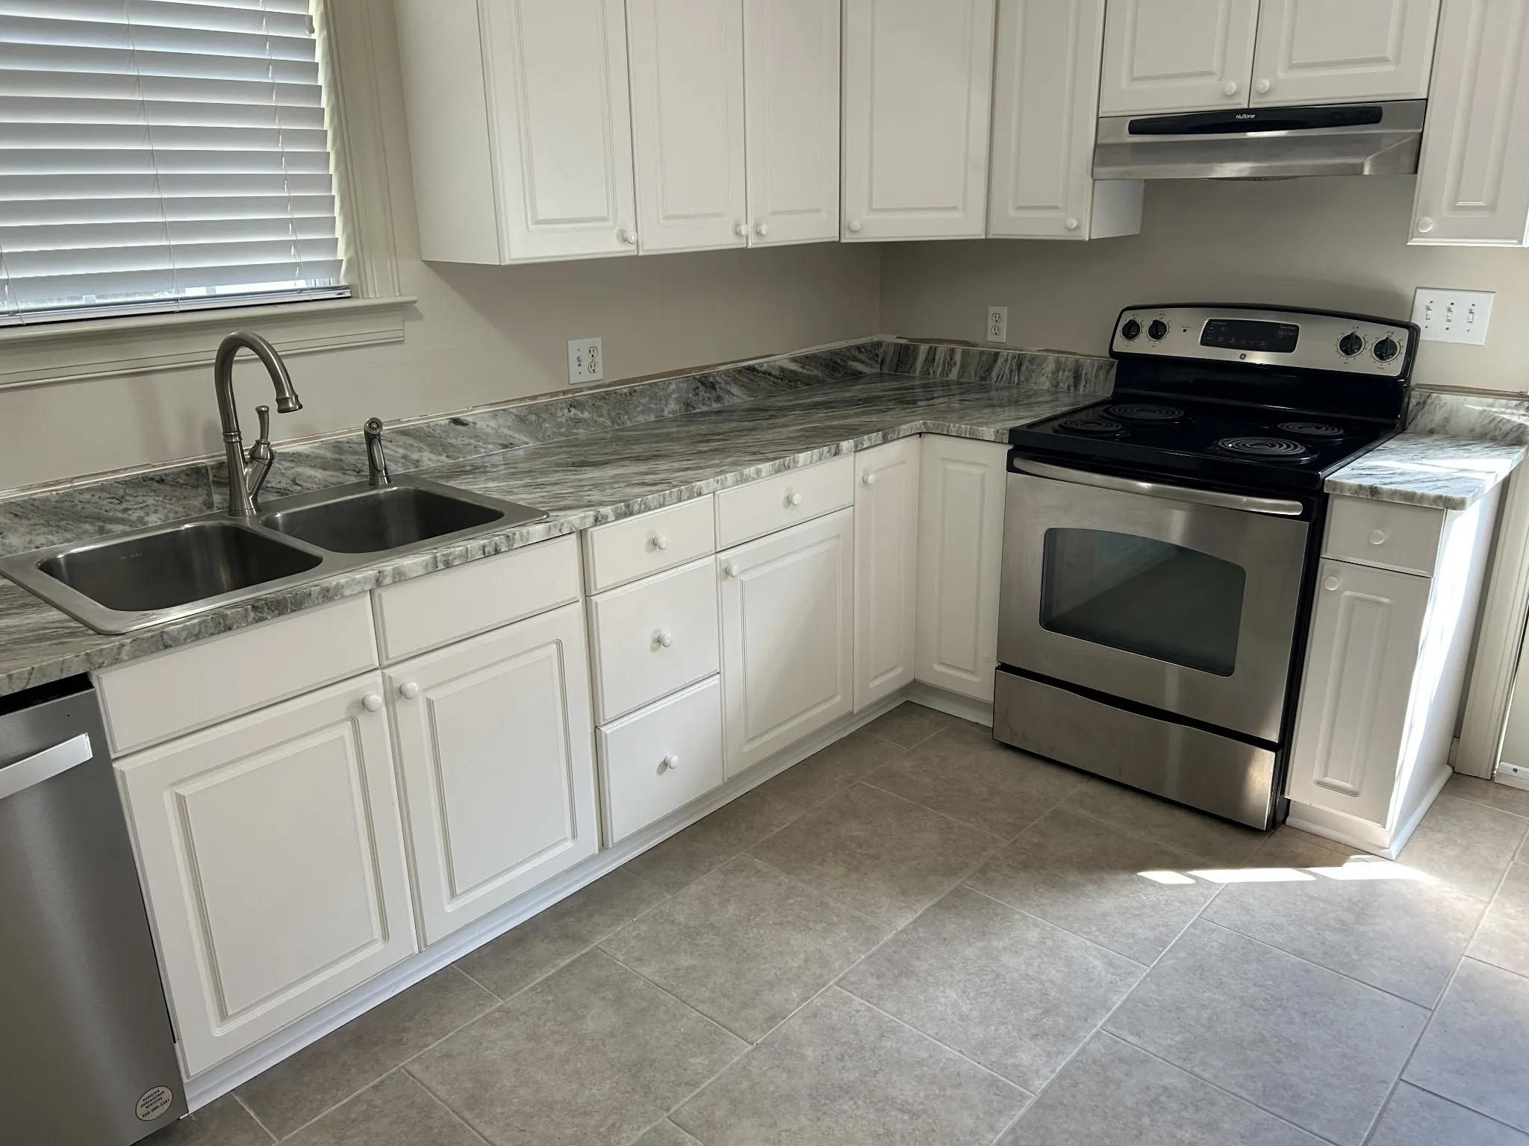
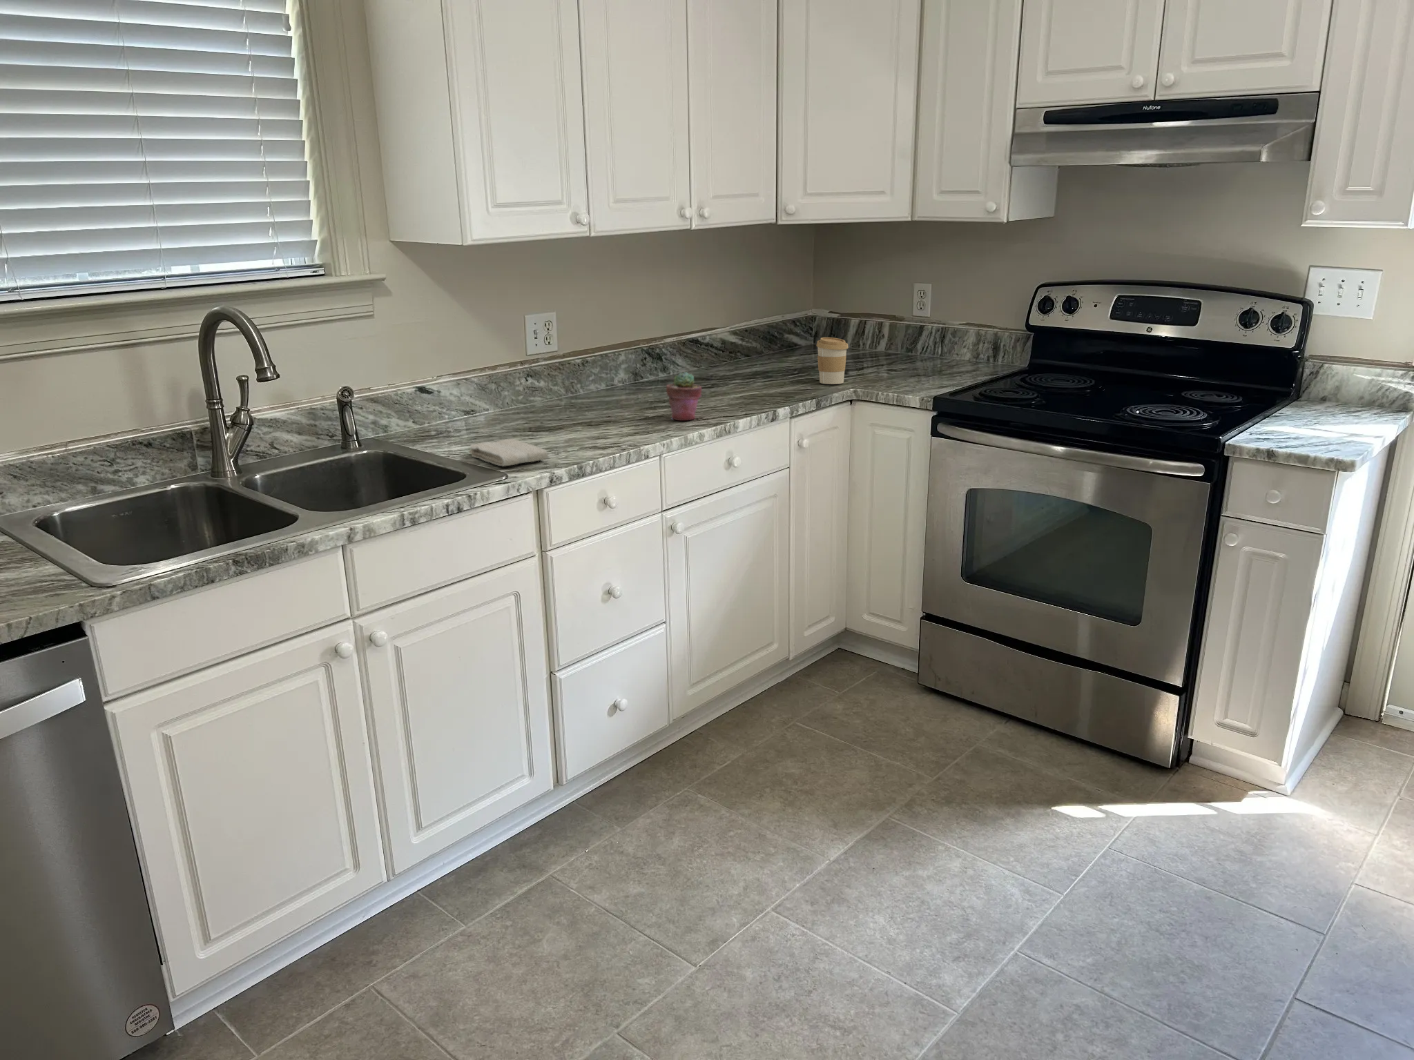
+ coffee cup (832, 361)
+ washcloth (507, 451)
+ potted succulent (684, 395)
